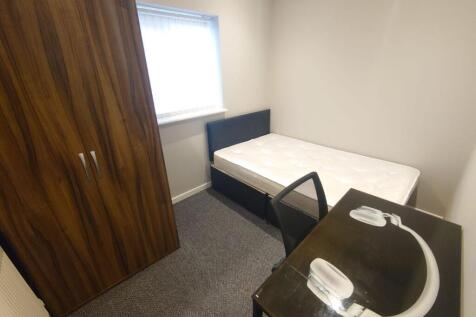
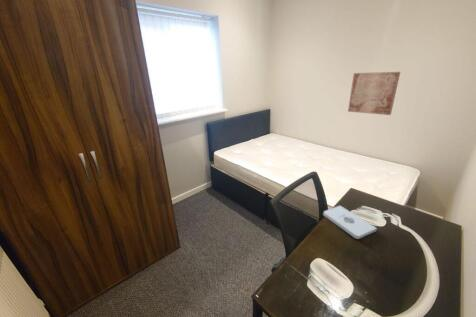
+ notepad (347, 220)
+ wall art (371, 93)
